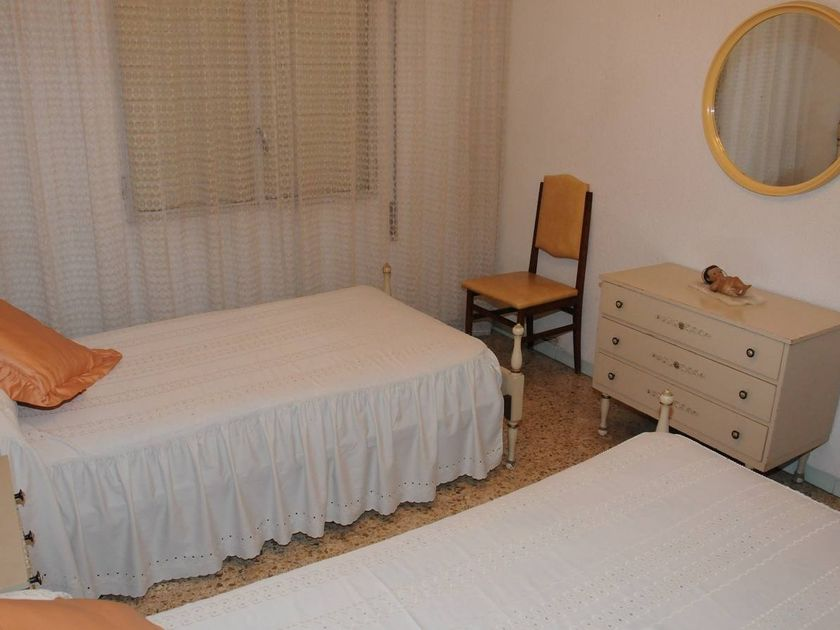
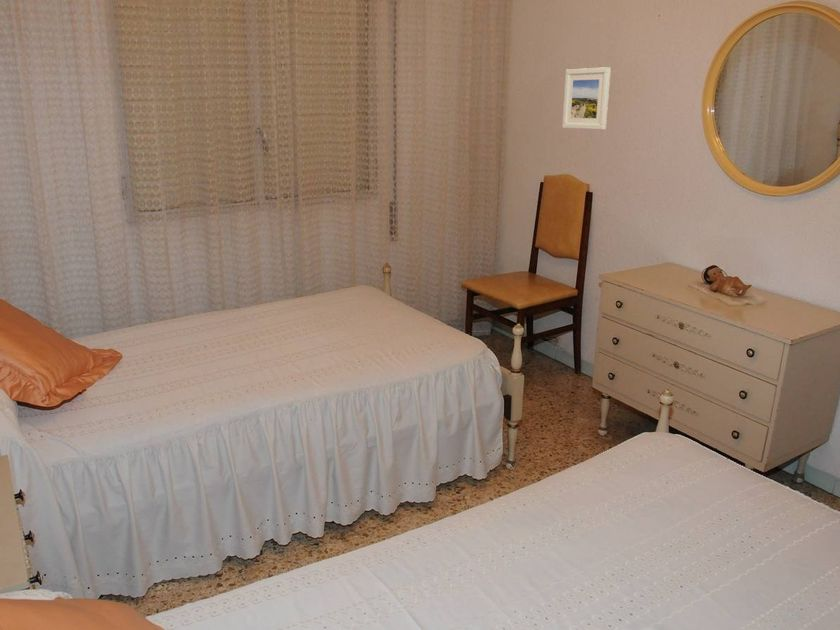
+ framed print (585, 99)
